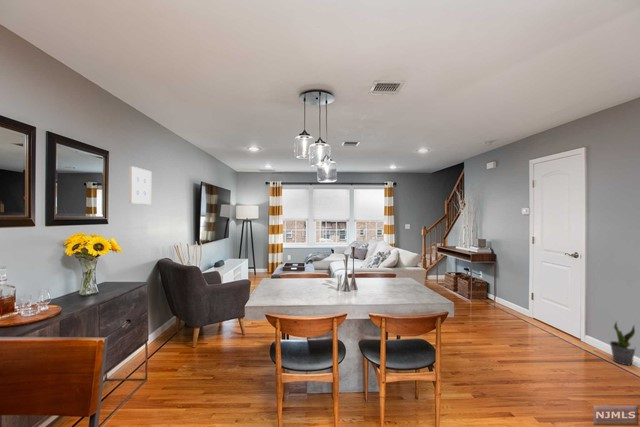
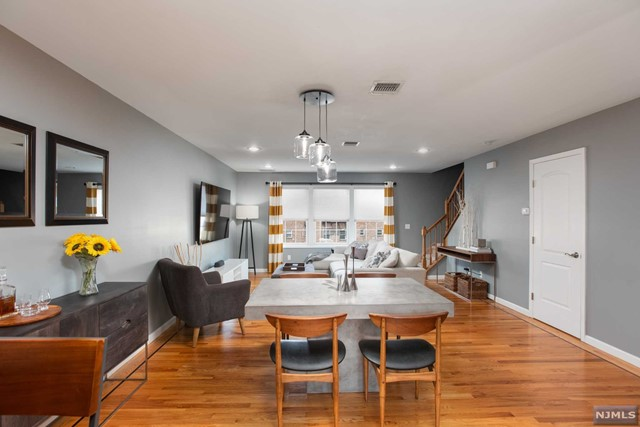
- potted plant (622, 341)
- wall art (140, 186)
